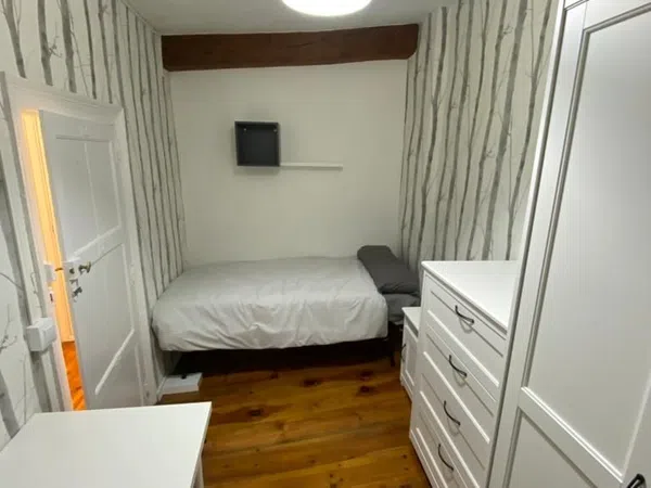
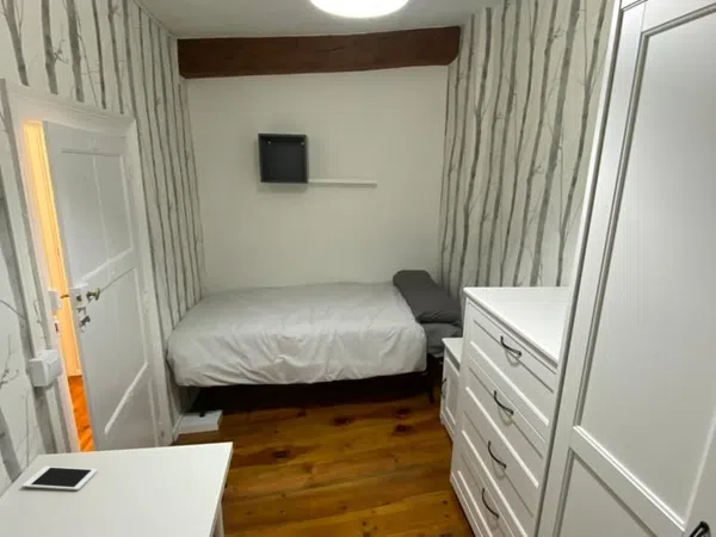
+ cell phone (61, 477)
